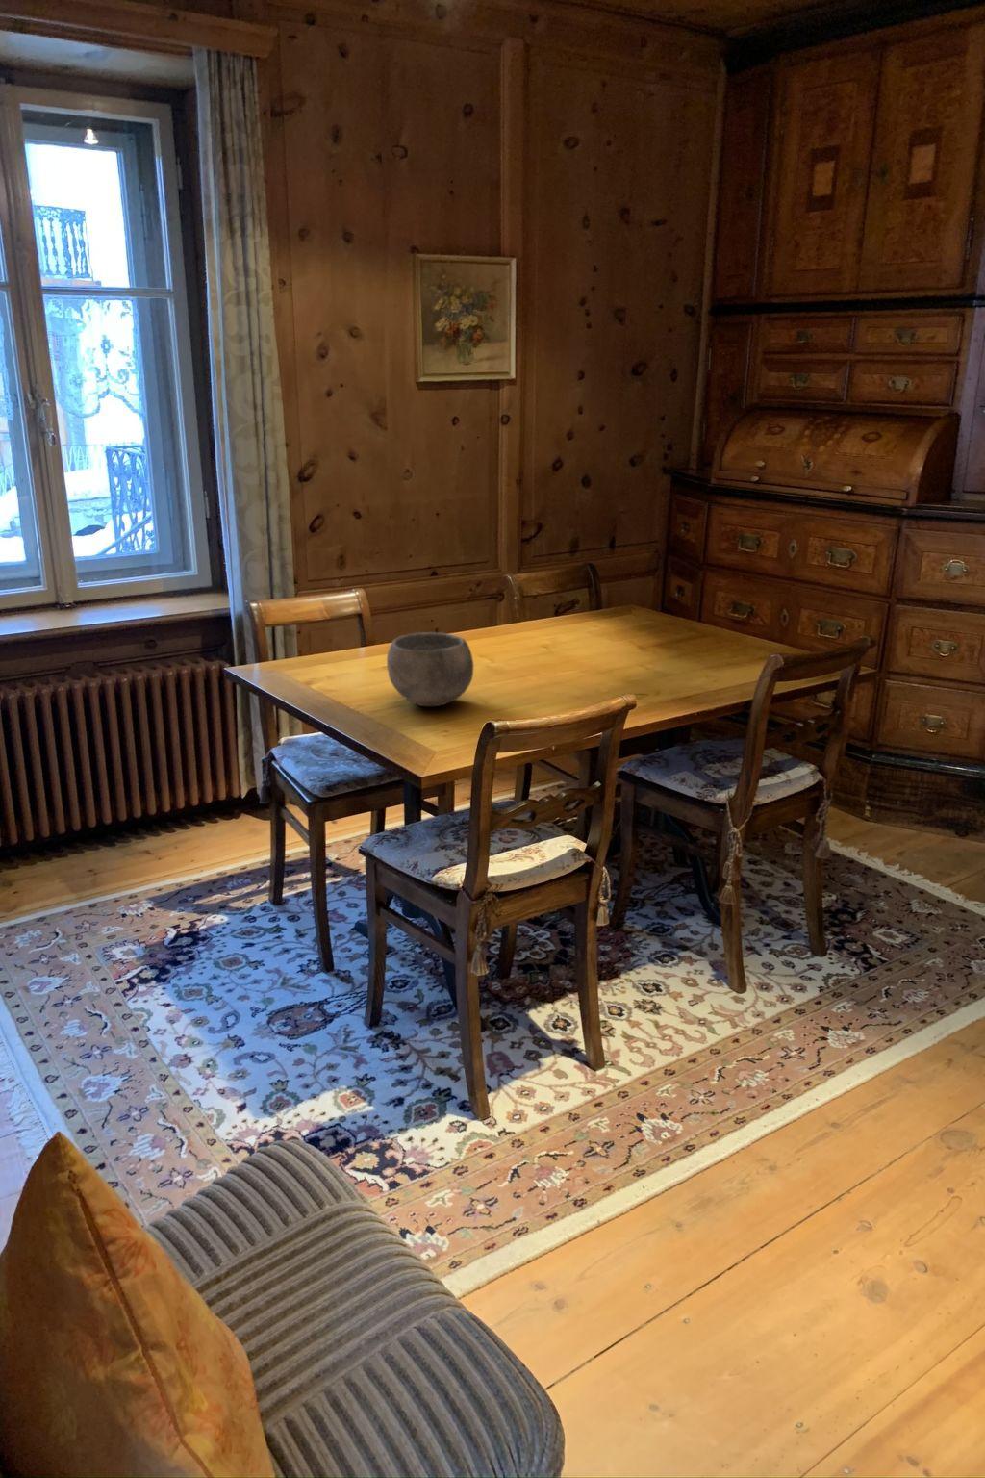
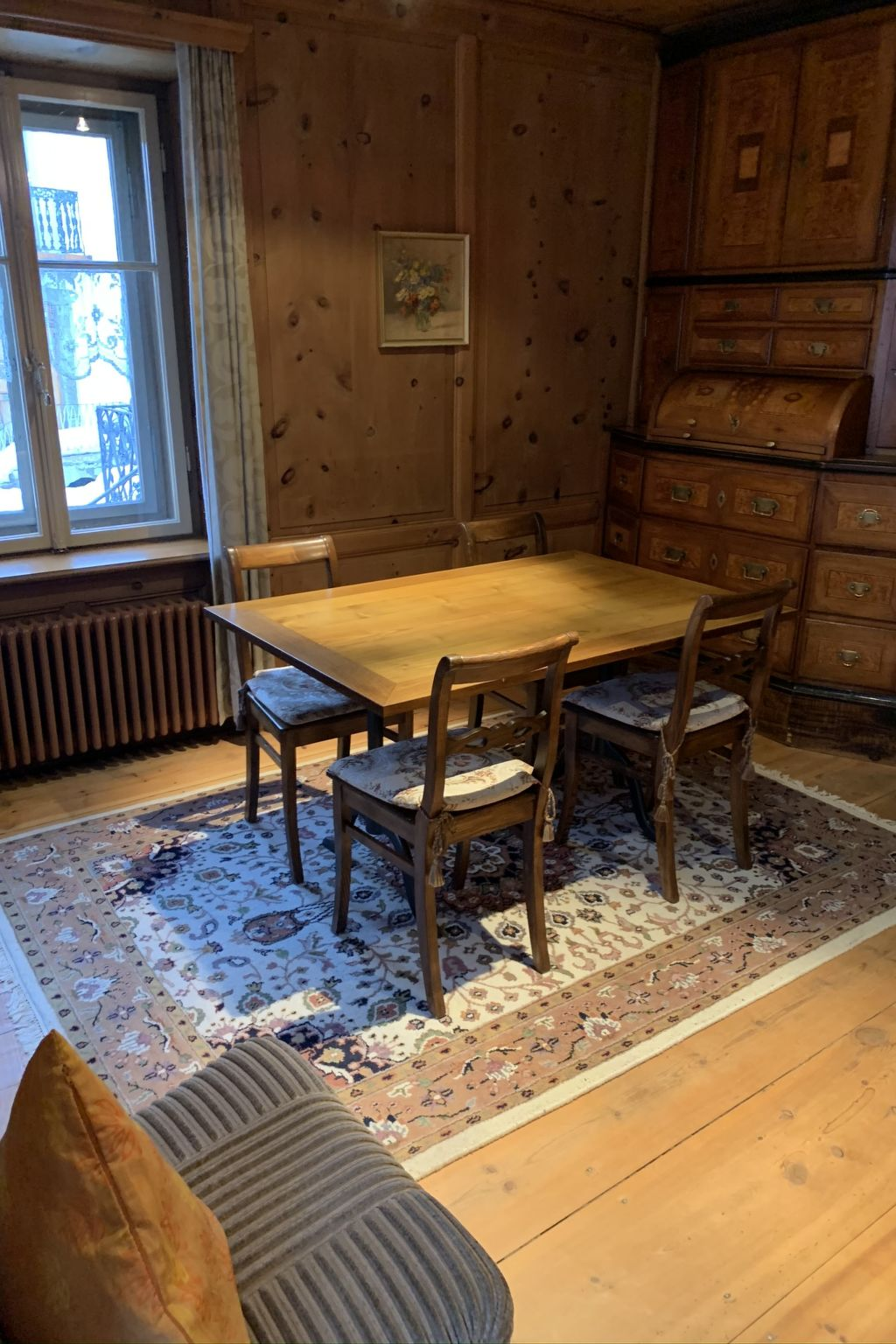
- bowl (430, 671)
